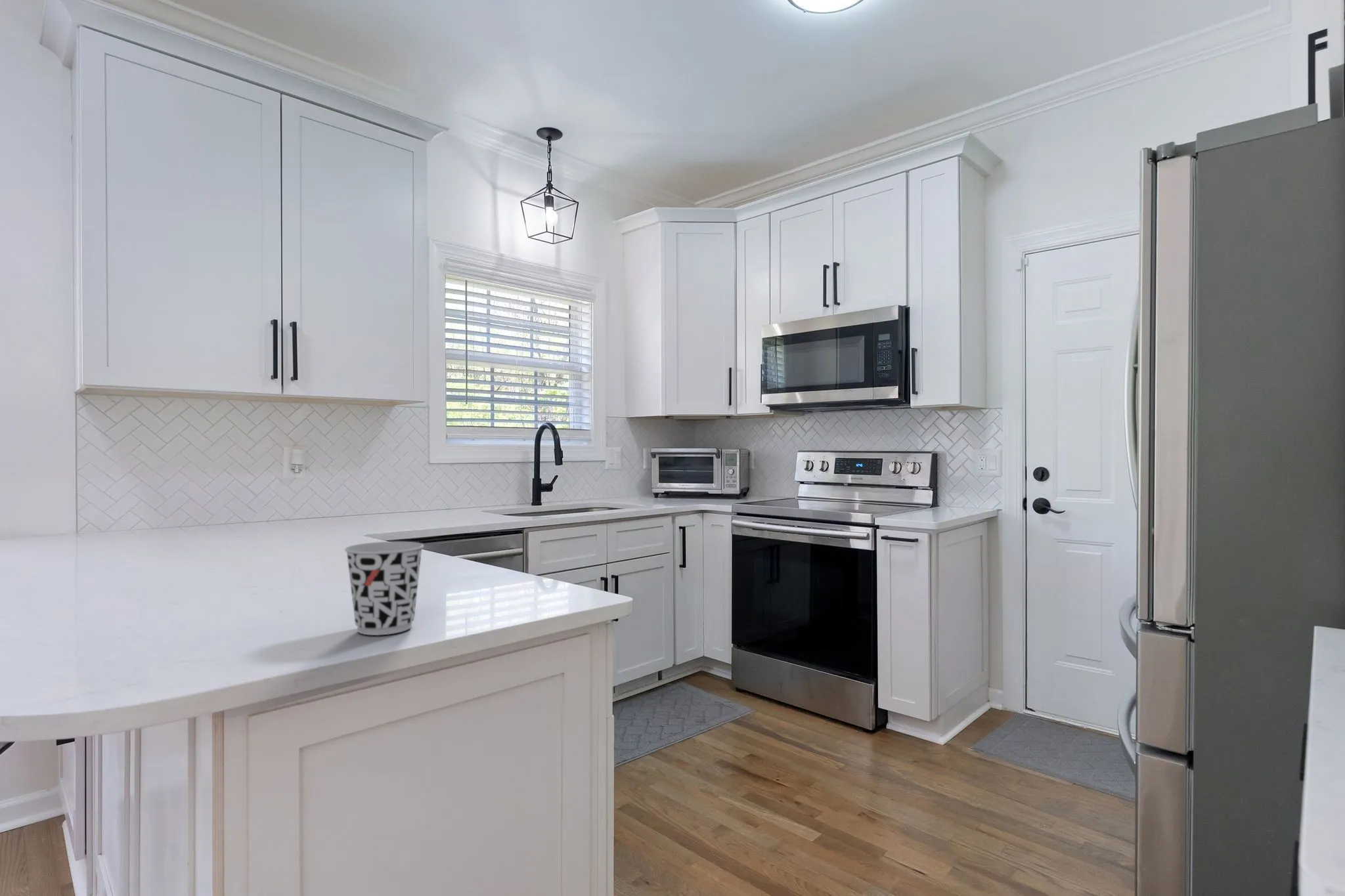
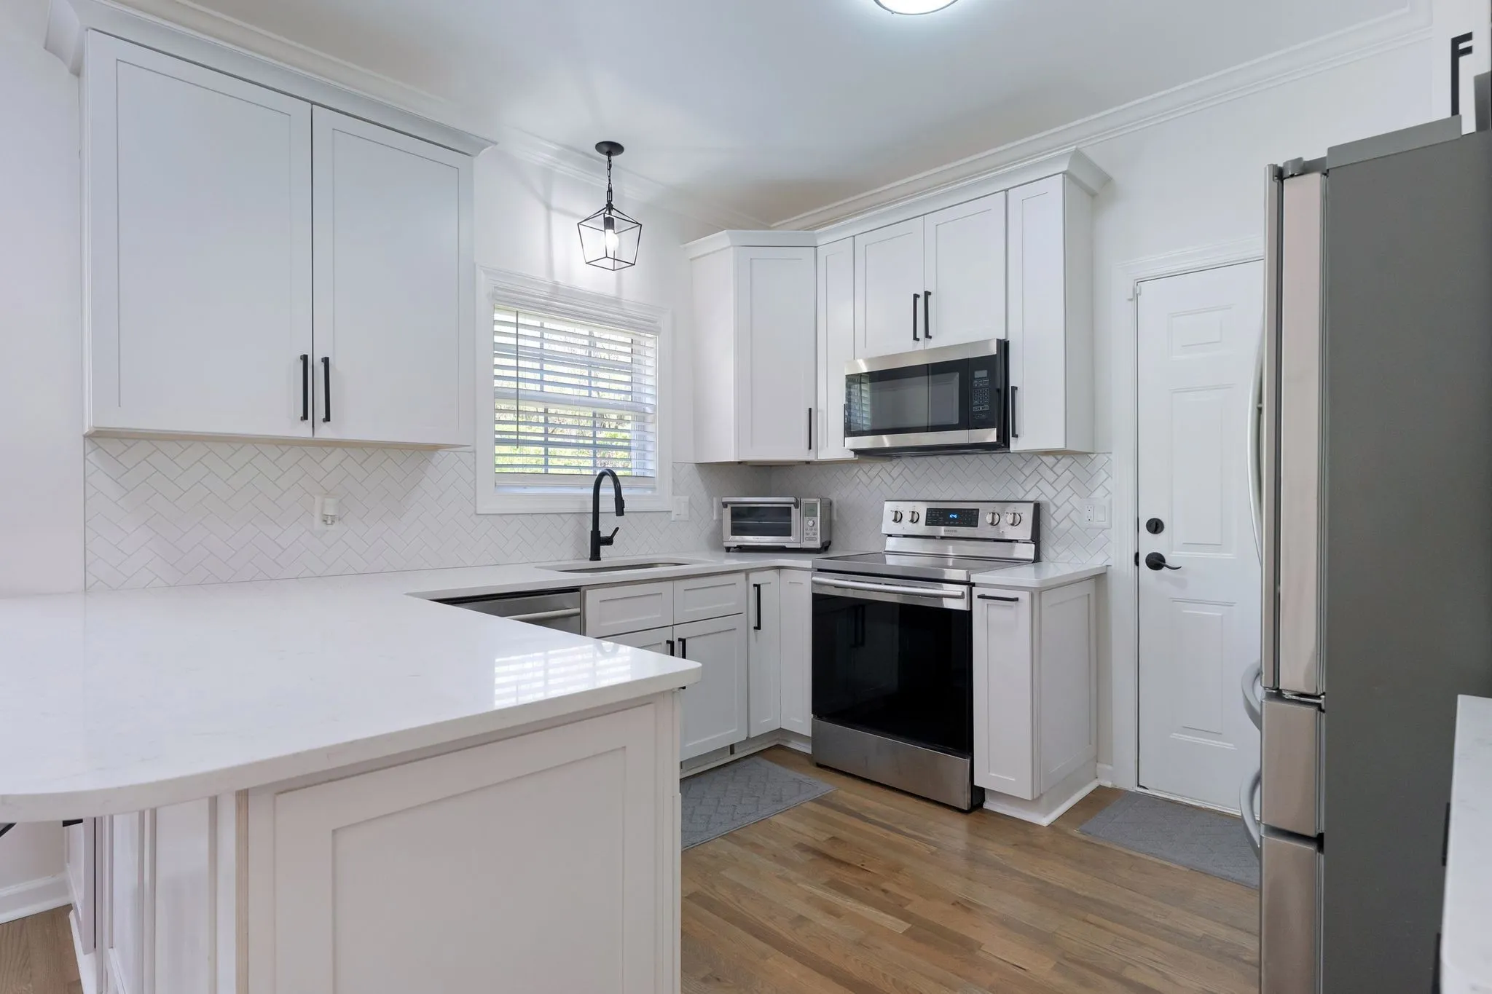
- cup (385, 587)
